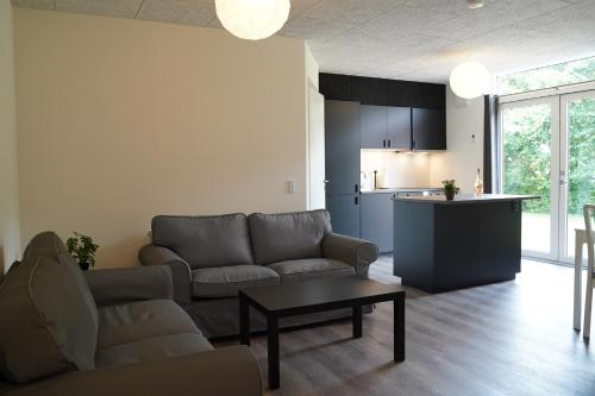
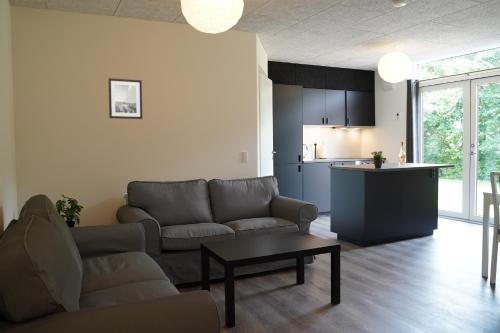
+ wall art (125, 99)
